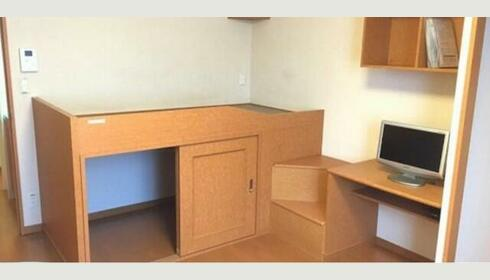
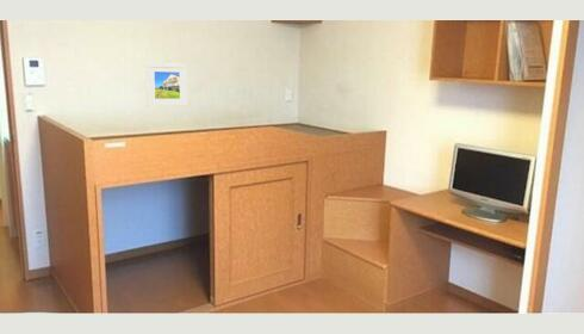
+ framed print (167, 85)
